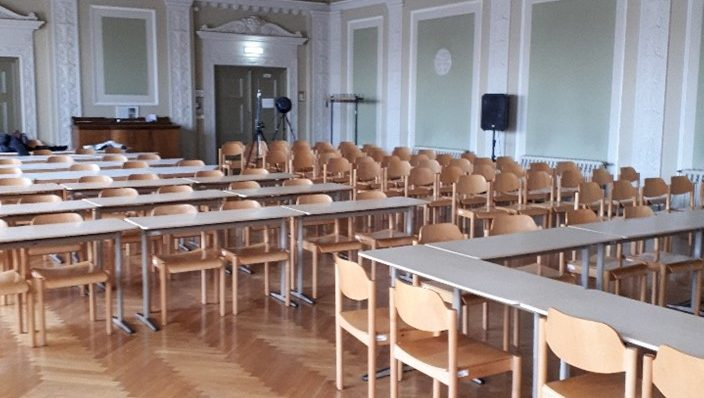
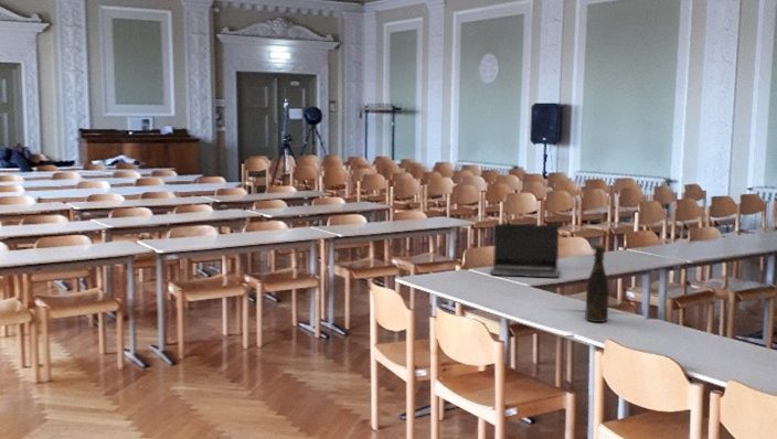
+ bottle (597, 281)
+ laptop (525, 249)
